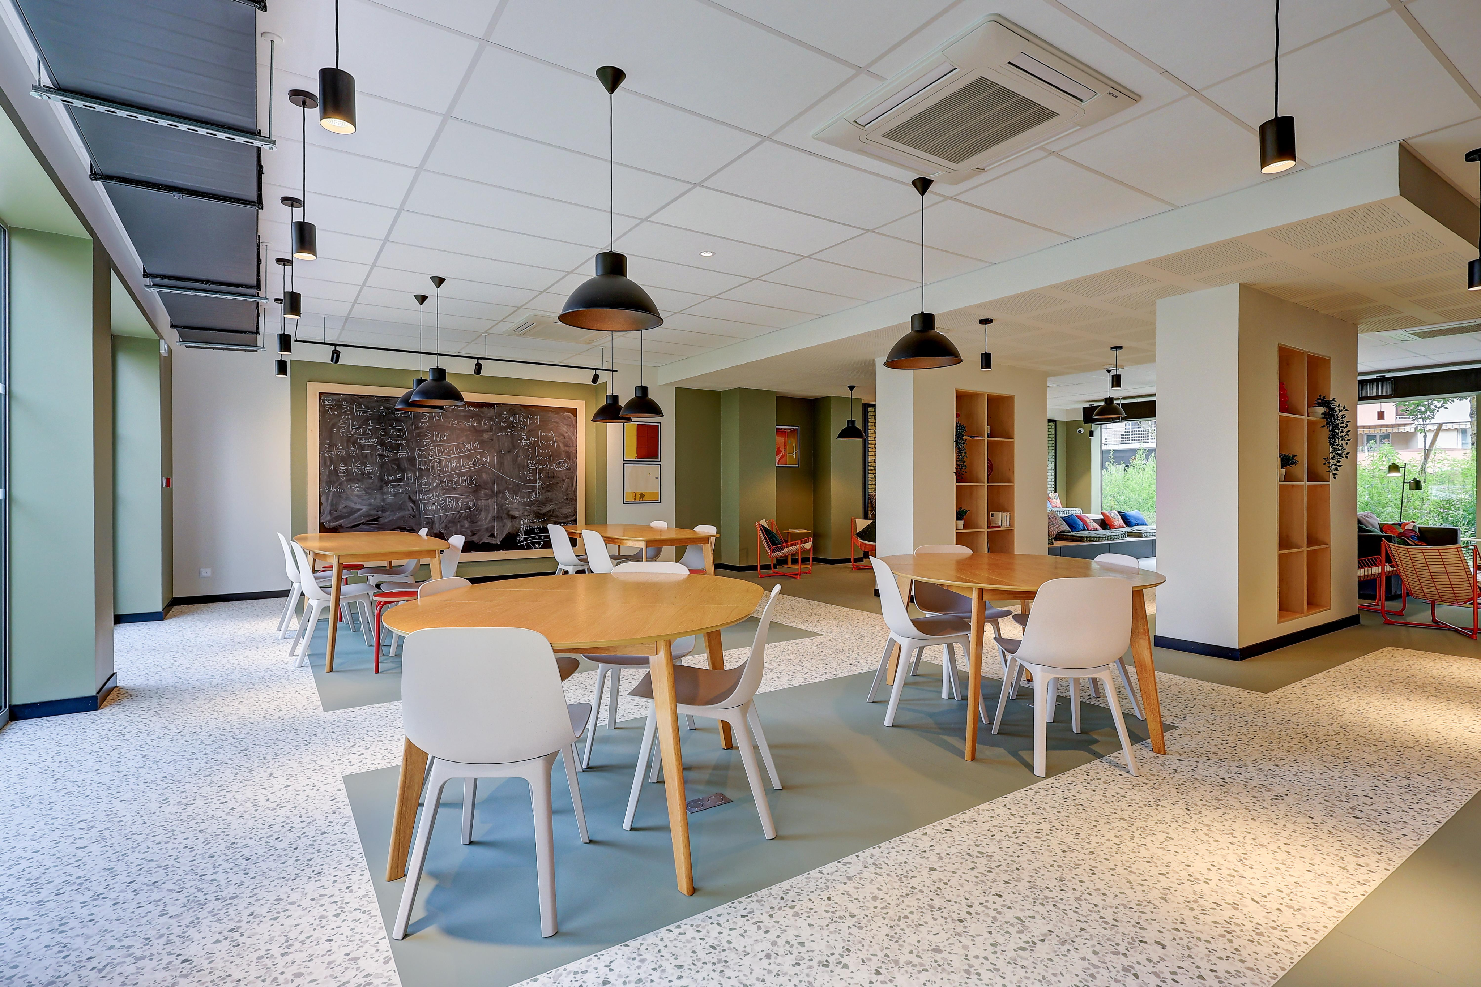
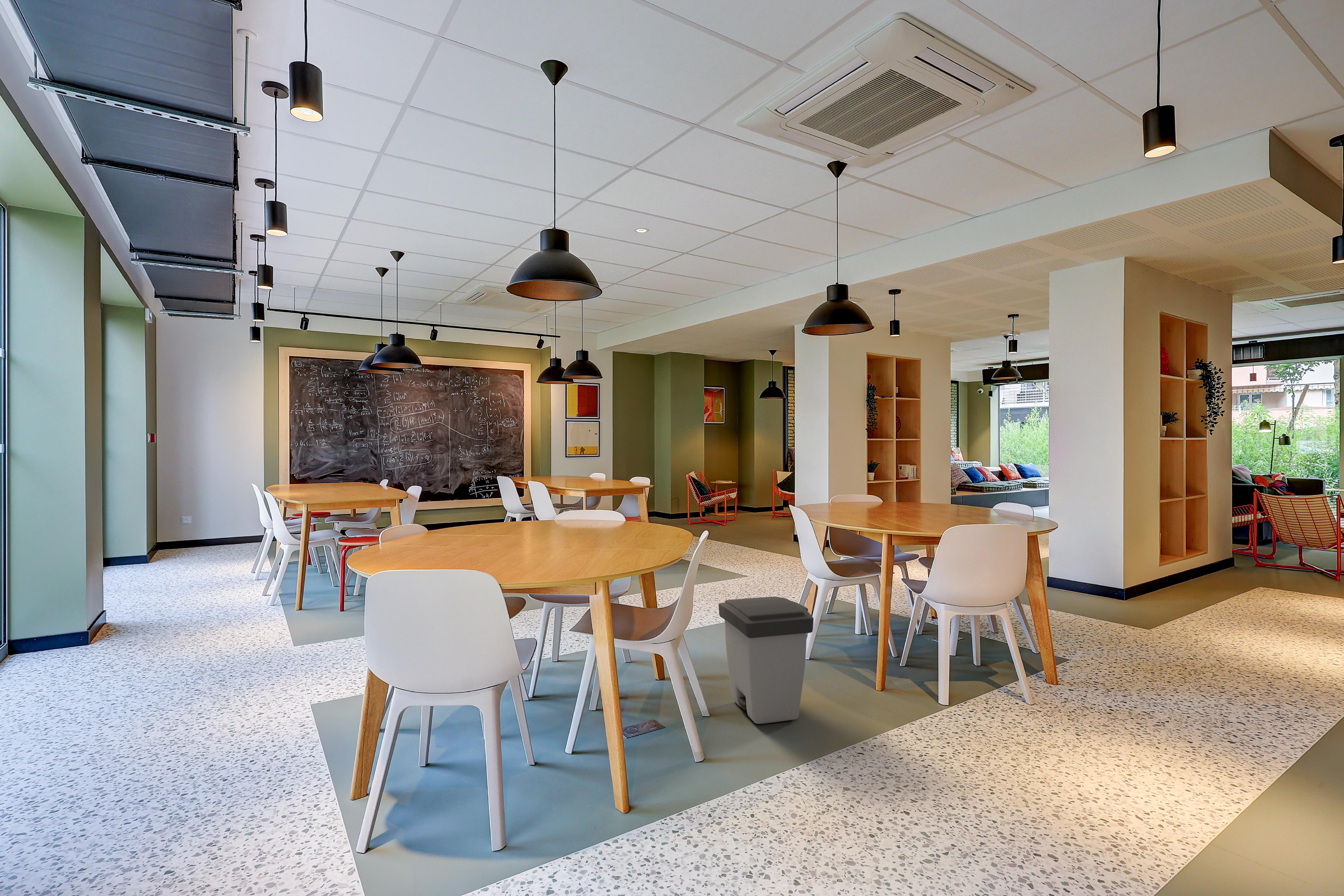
+ trash can (766, 656)
